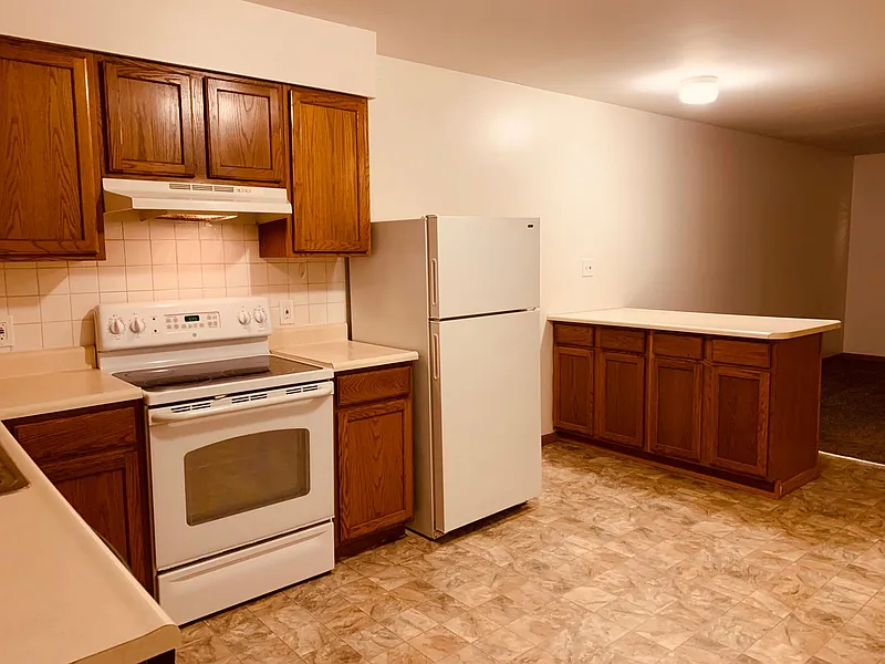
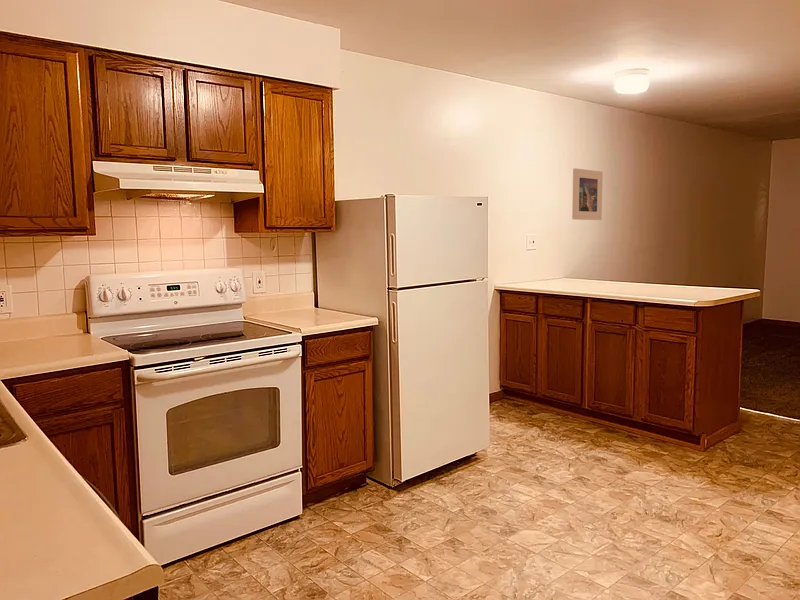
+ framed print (587, 195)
